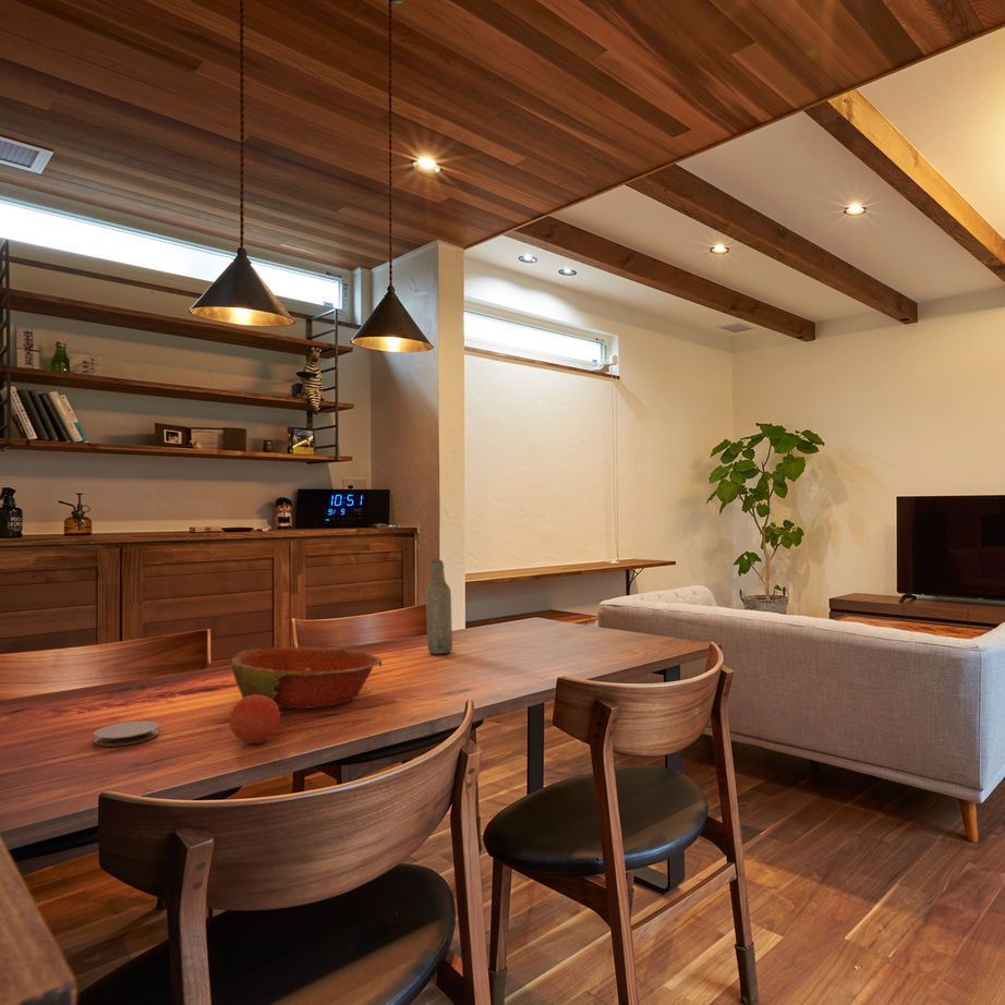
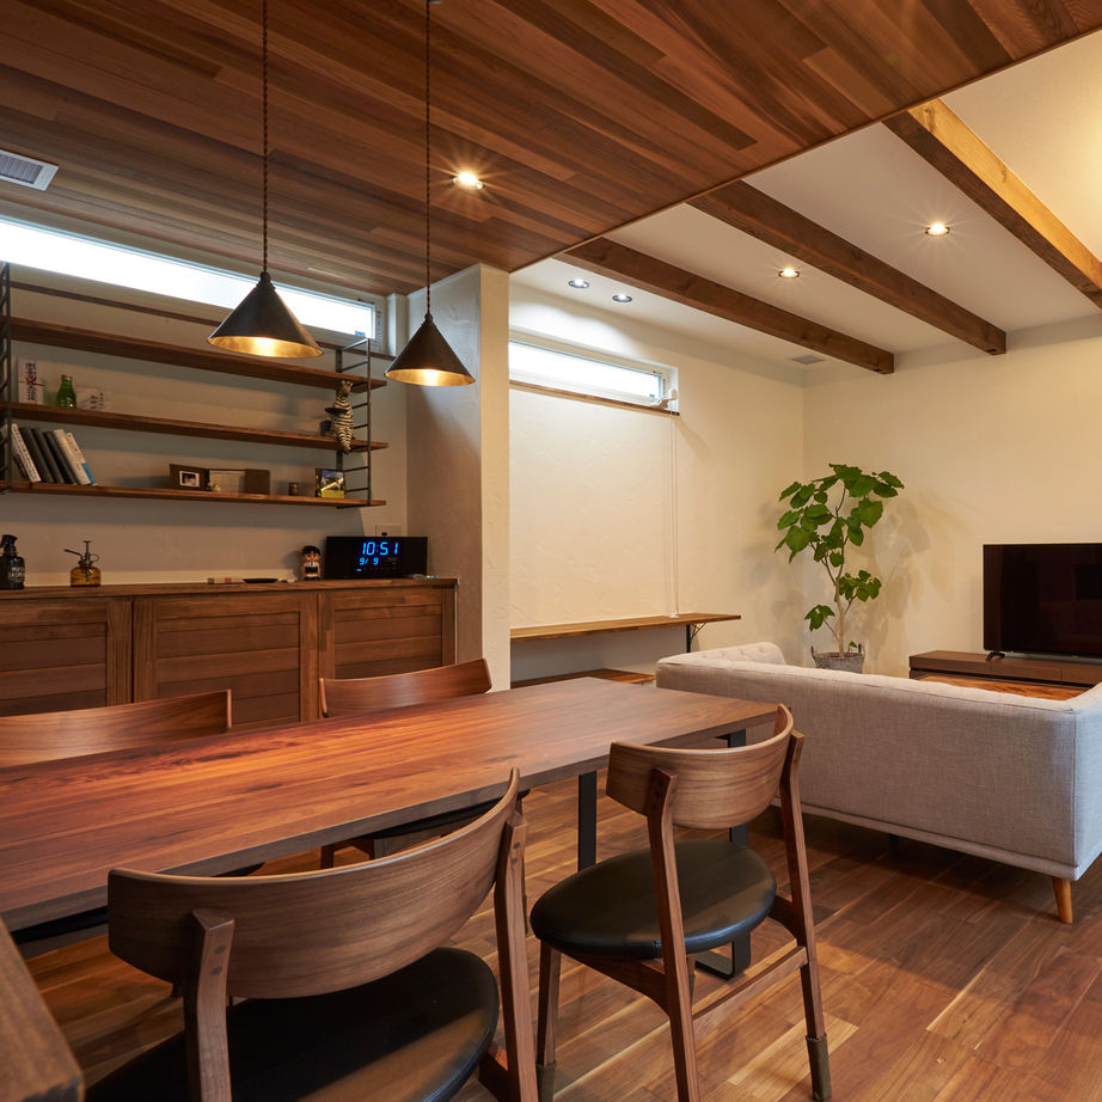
- coaster (126, 732)
- fruit (255, 718)
- bottle (438, 605)
- bowl (308, 675)
